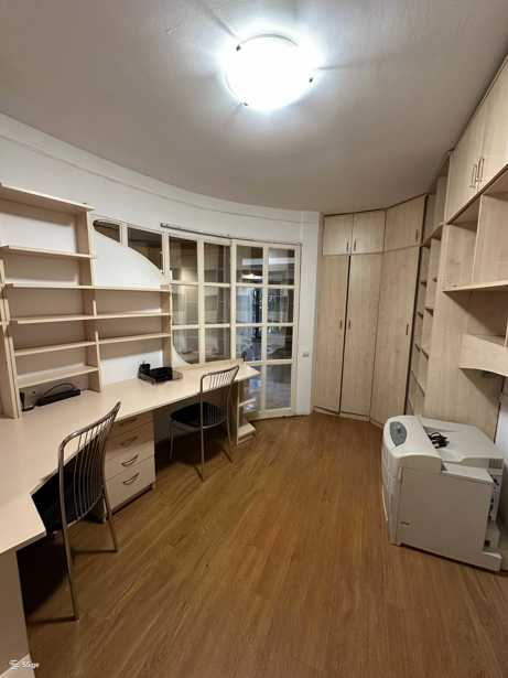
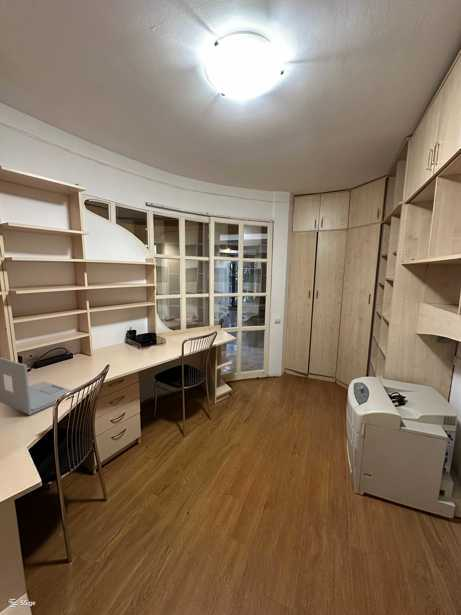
+ laptop (27, 375)
